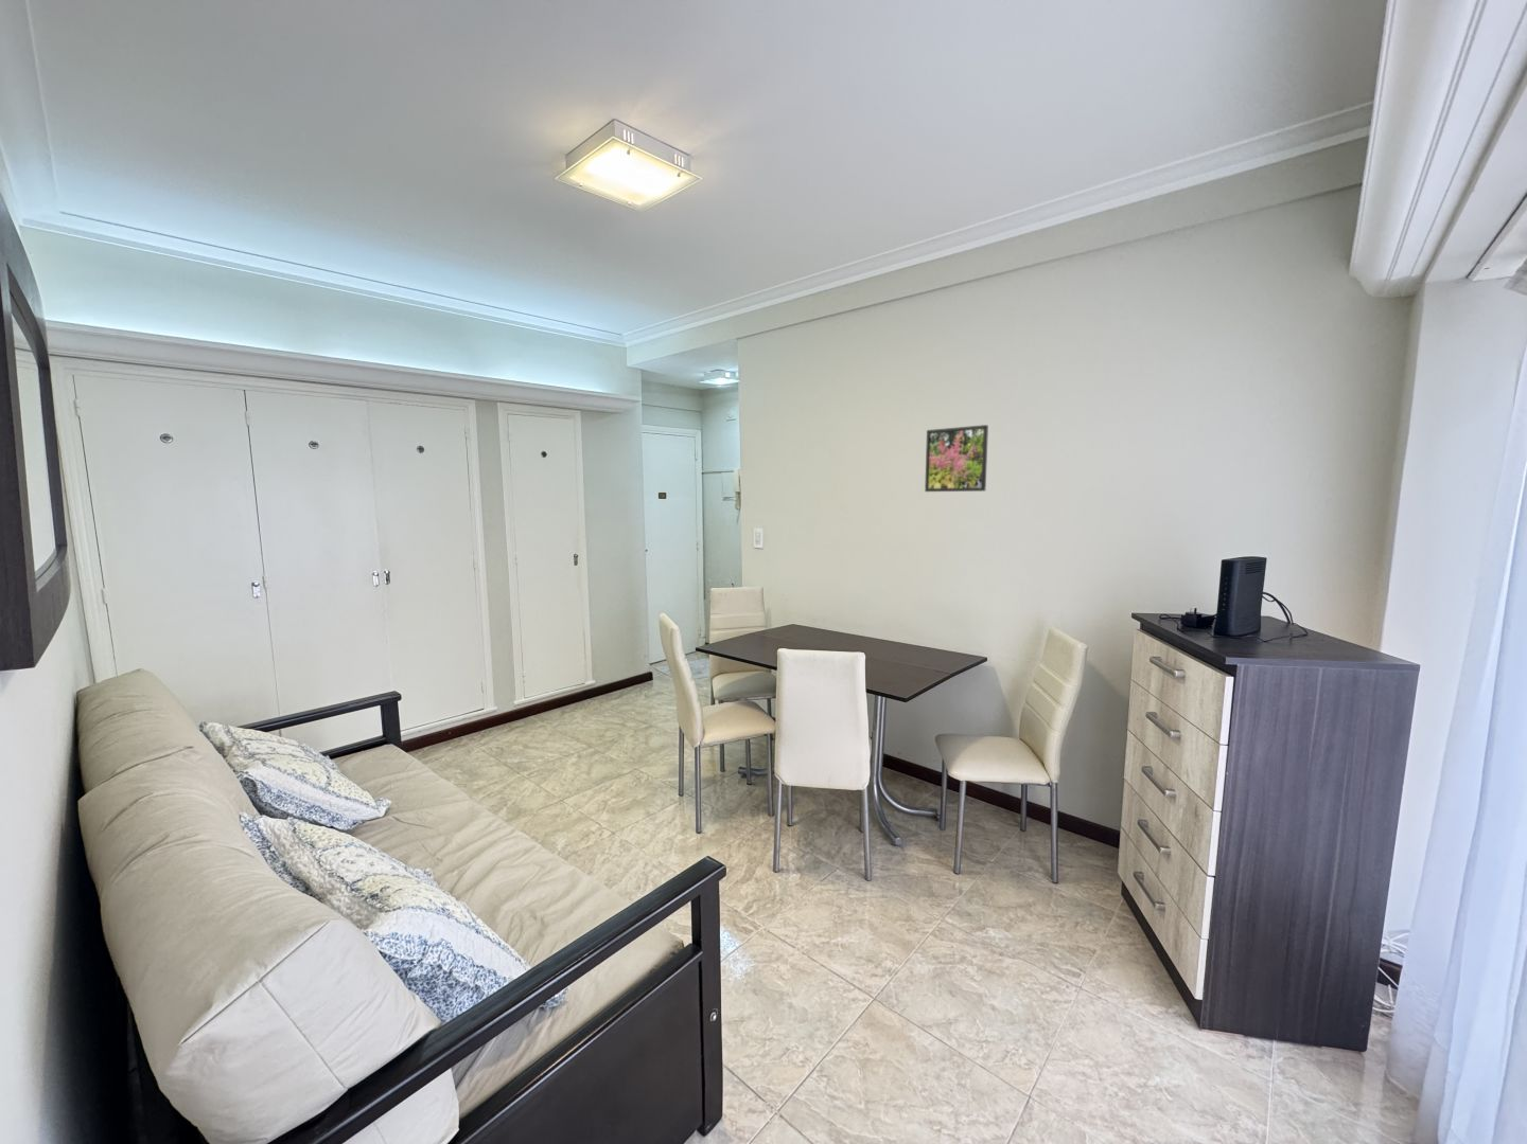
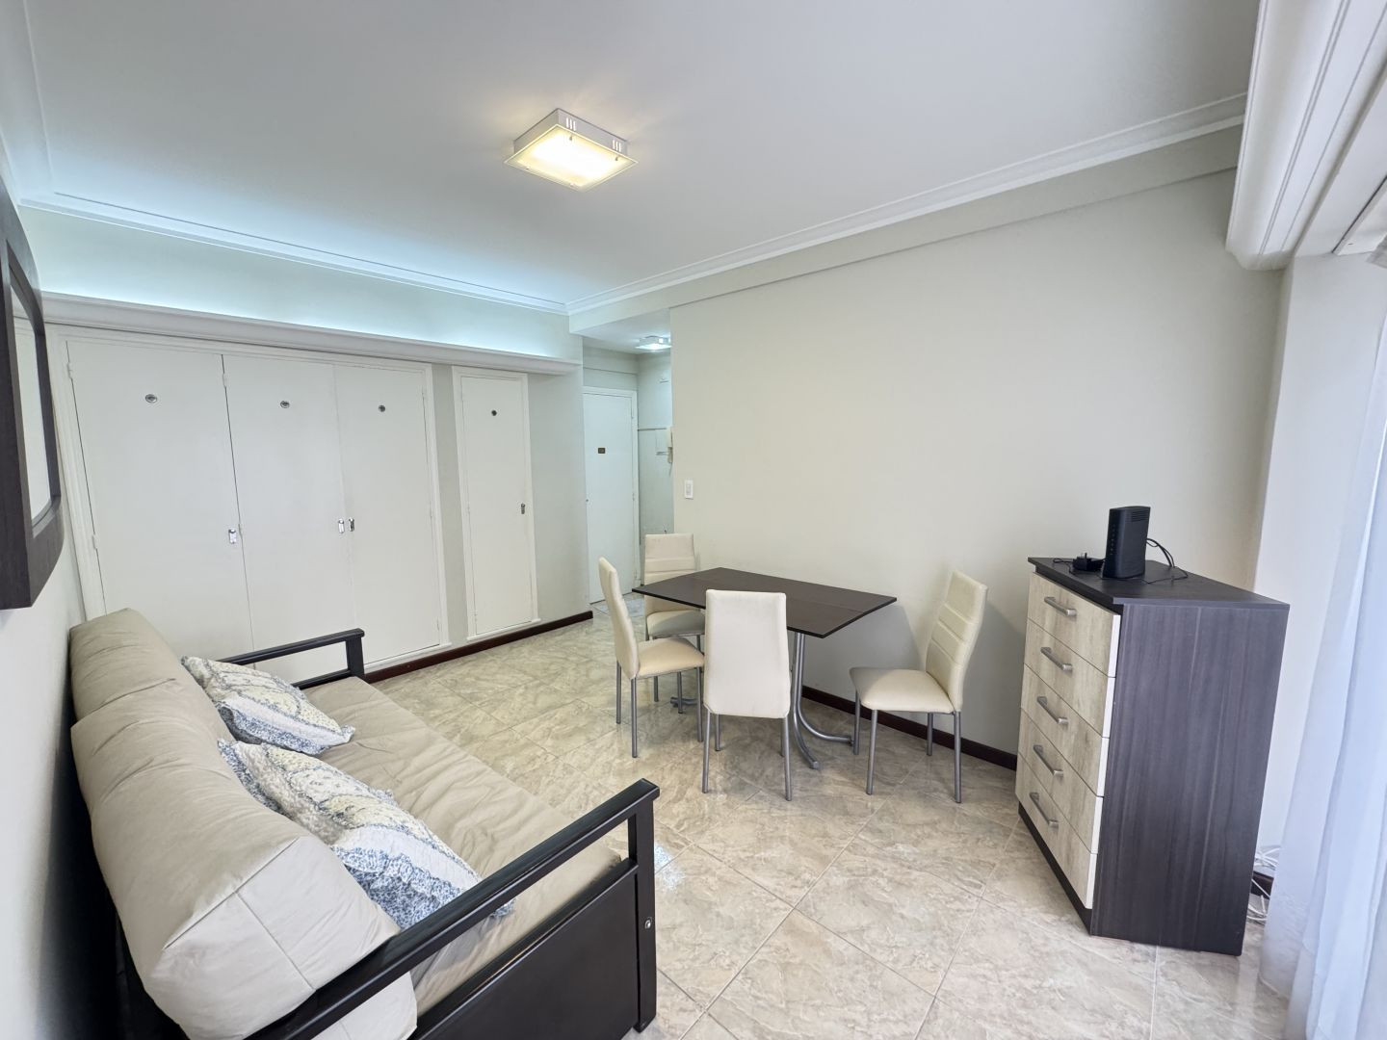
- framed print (955, 460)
